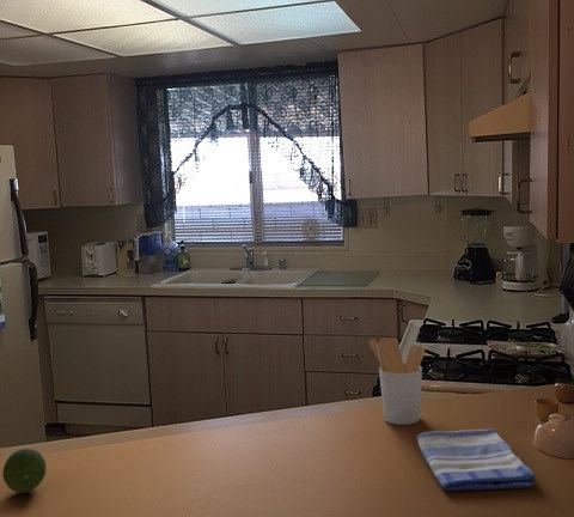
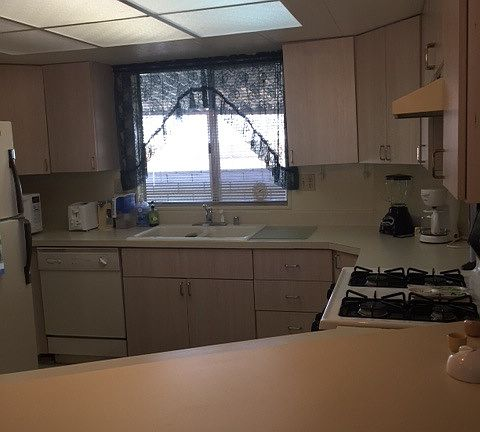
- dish towel (471, 456)
- fruit (24, 470)
- utensil holder (395, 377)
